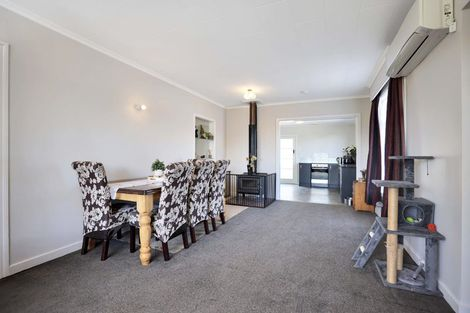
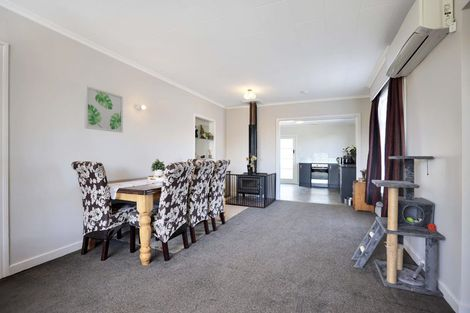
+ wall art (105, 111)
